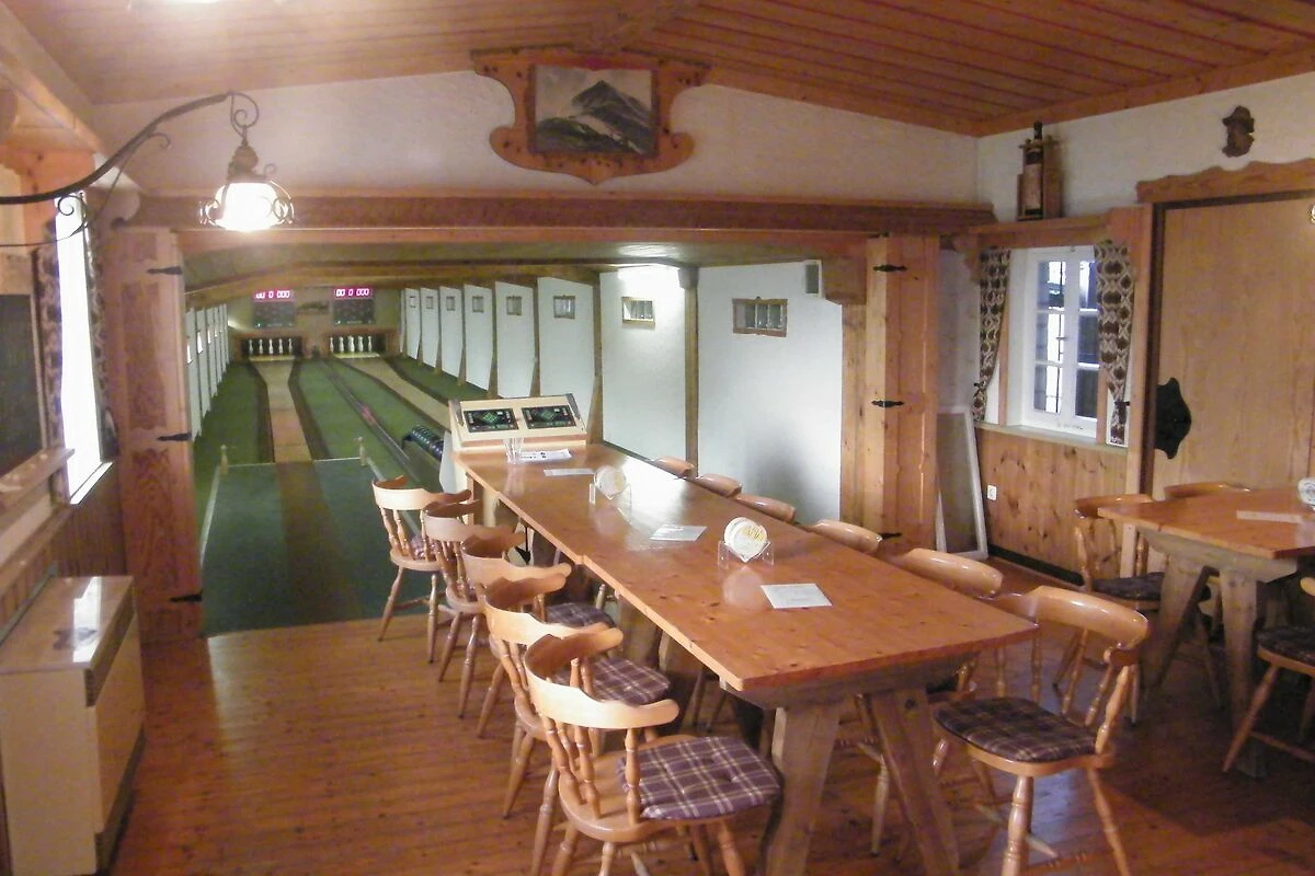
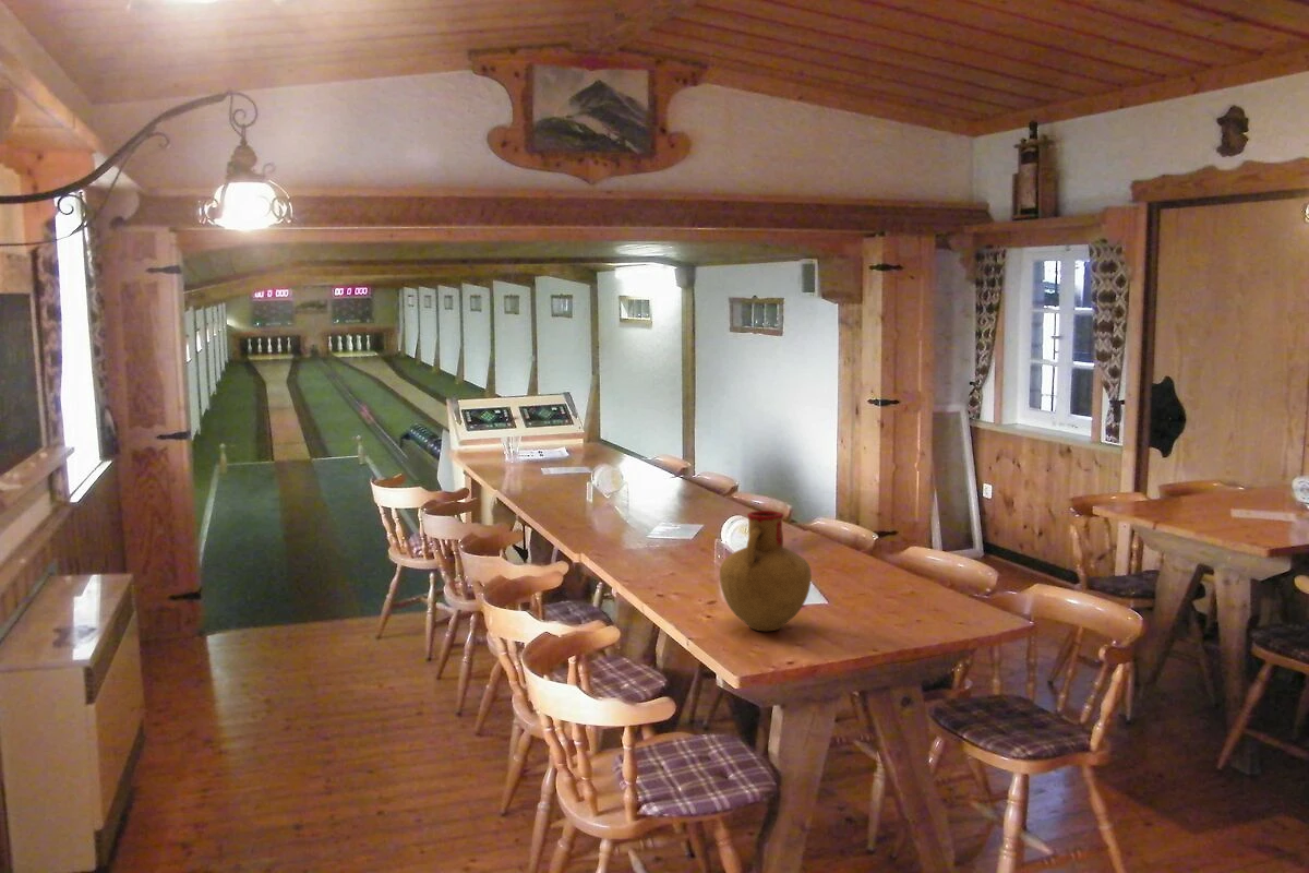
+ vase (765, 570)
